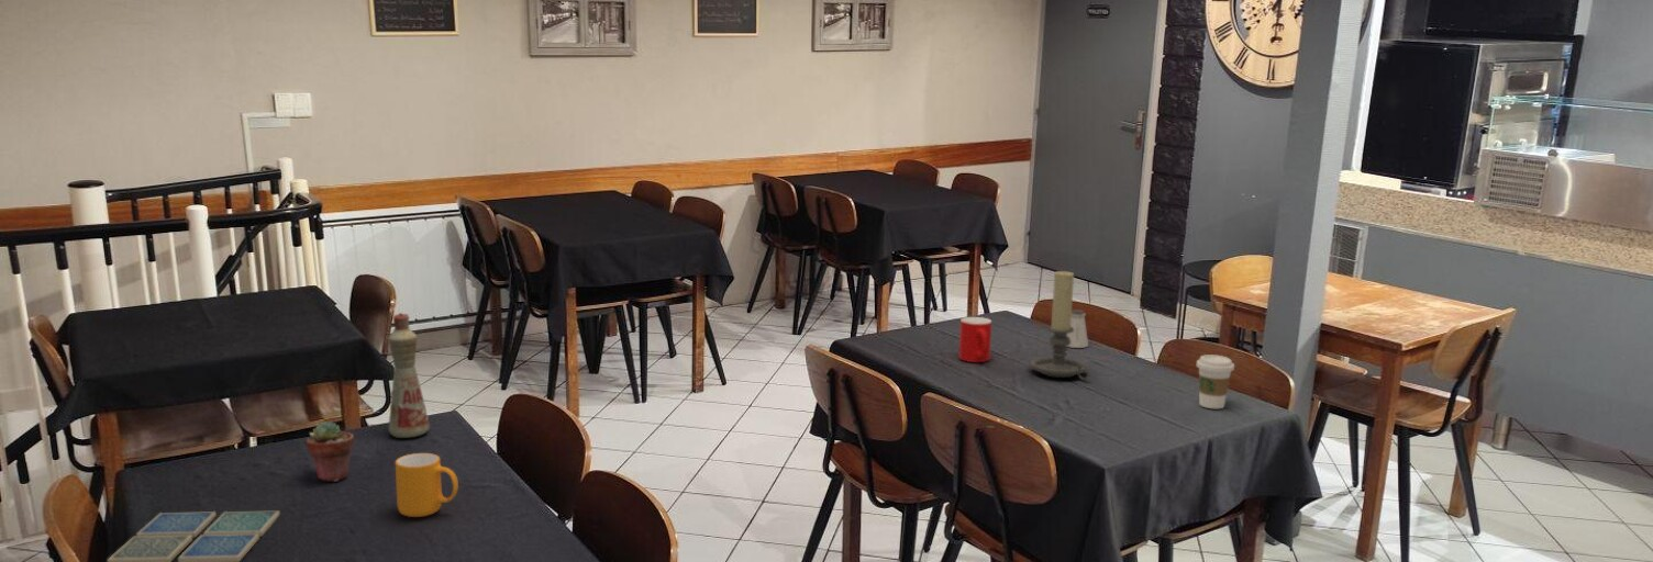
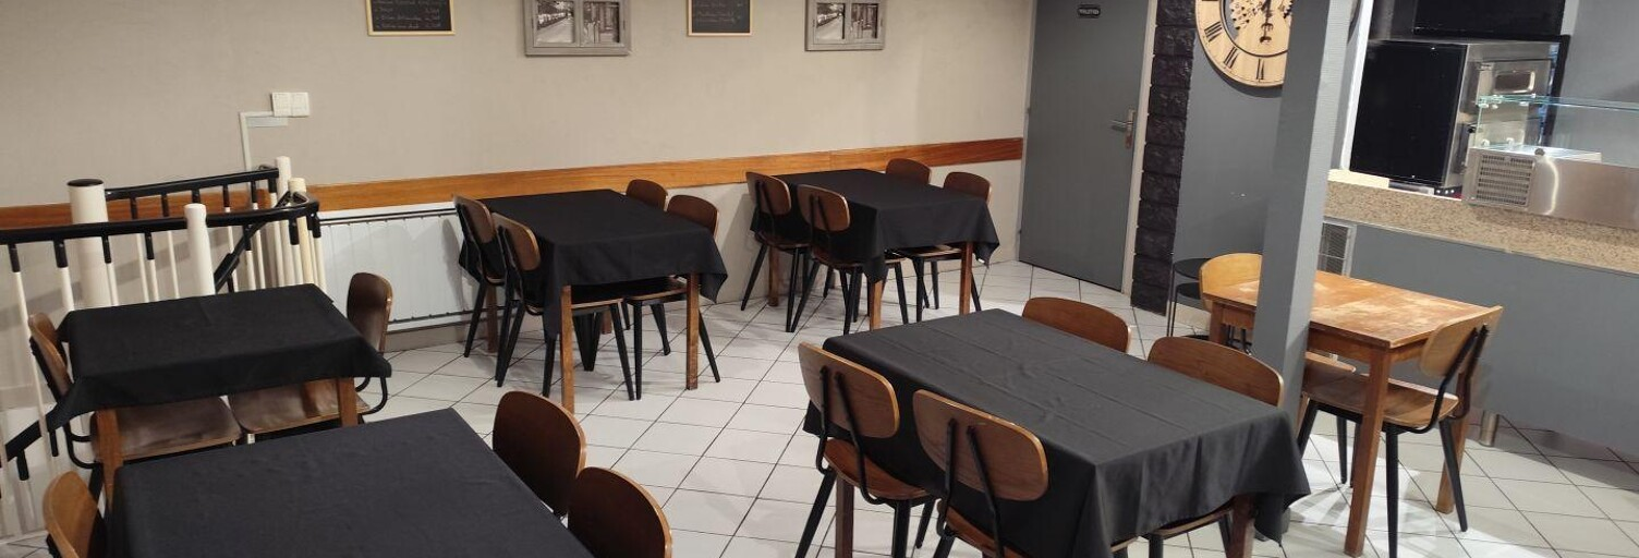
- cup (977, 340)
- mug (428, 486)
- coffee cup (1213, 382)
- potted succulent (330, 449)
- bottle (407, 373)
- saltshaker (1076, 327)
- drink coaster (197, 535)
- candle holder (1065, 323)
